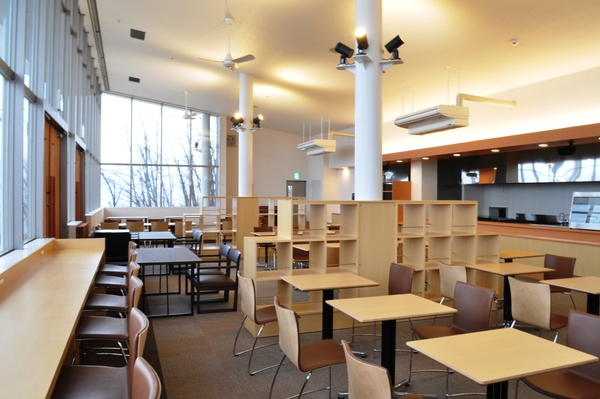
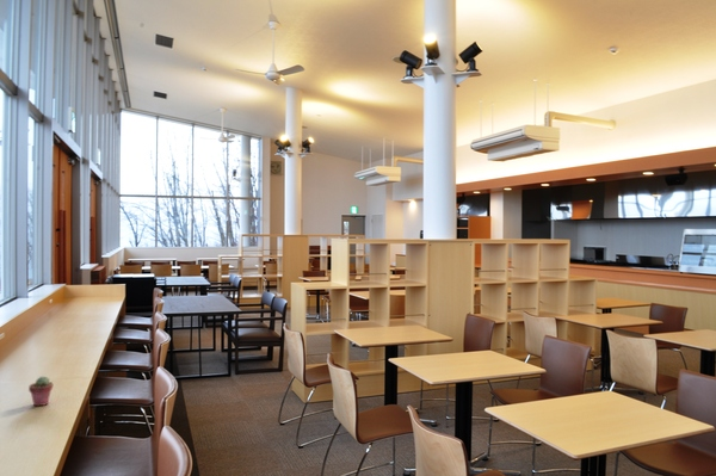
+ potted succulent (41, 390)
